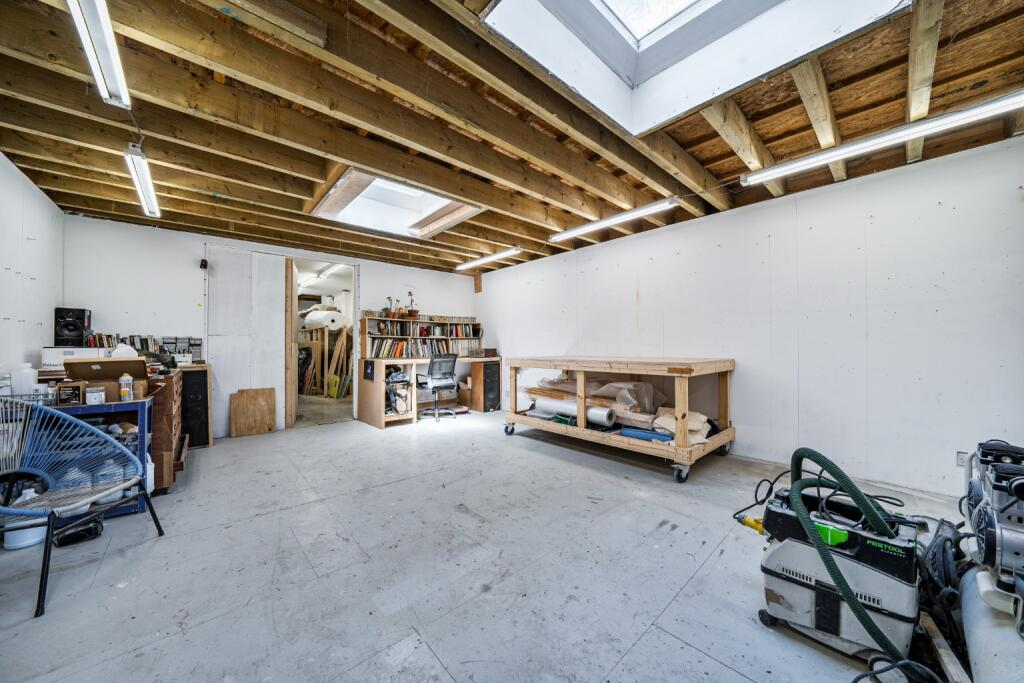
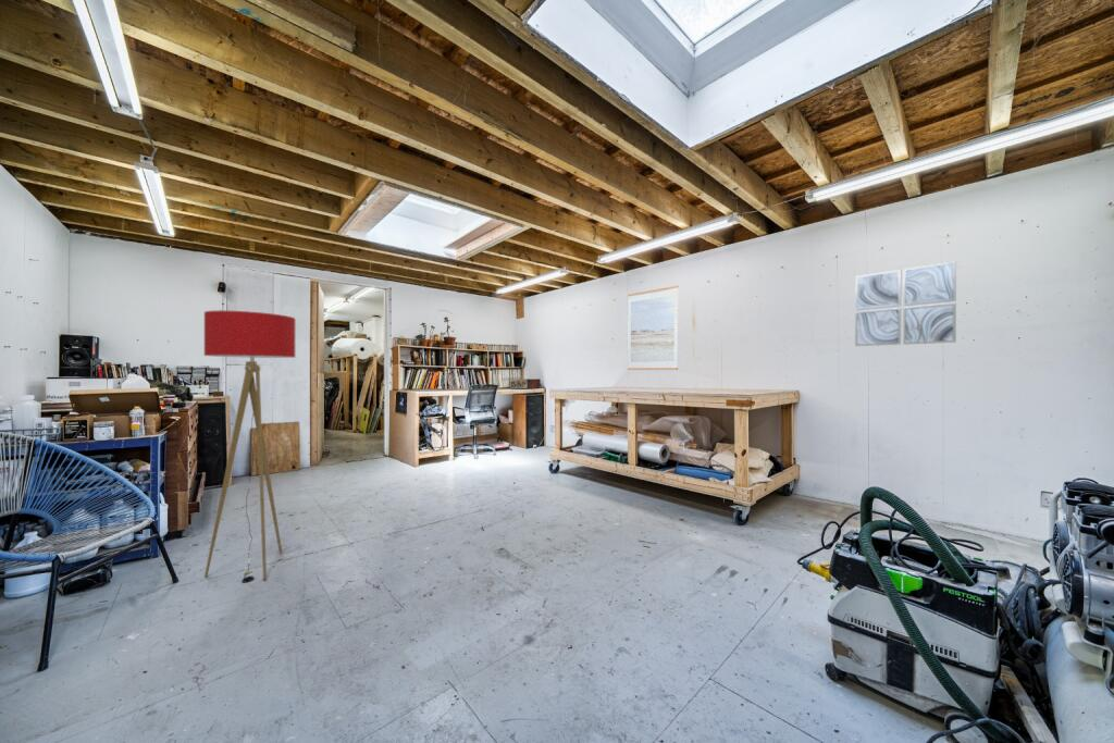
+ floor lamp (250, 441)
+ wall art (651, 330)
+ wall art (903, 308)
